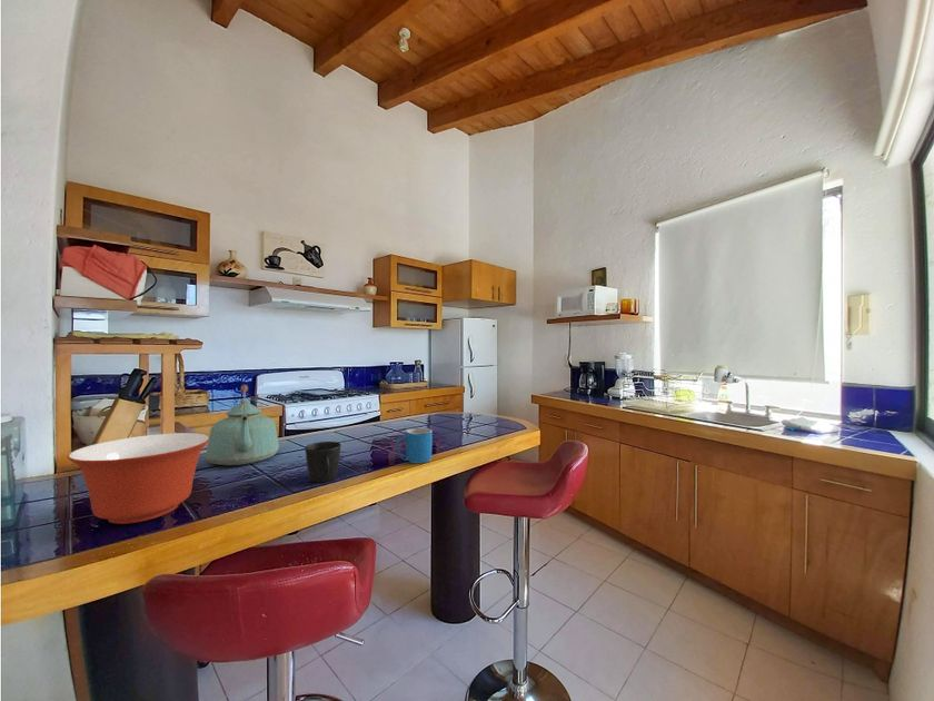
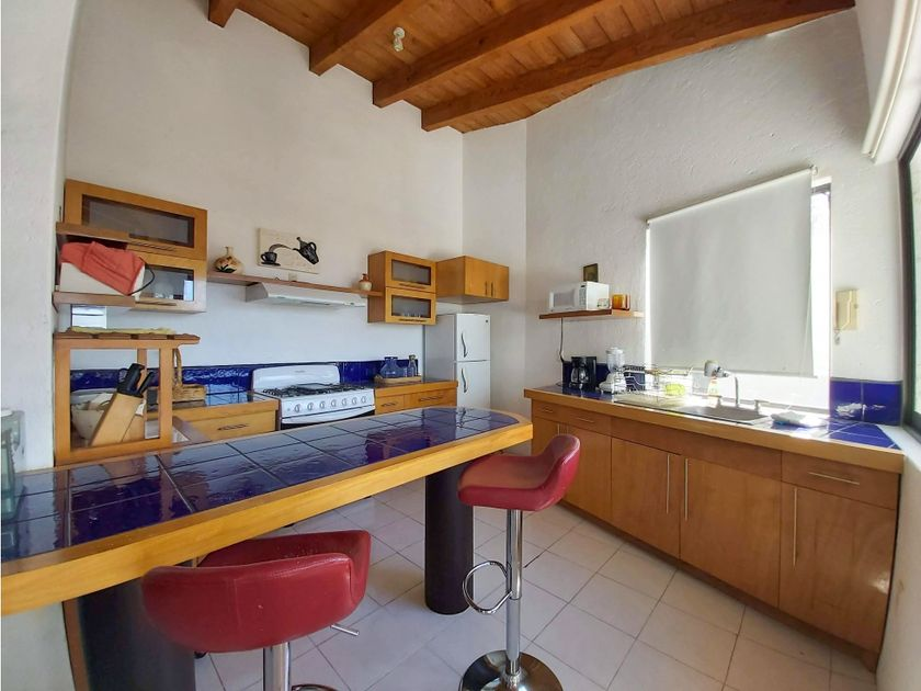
- mug (414, 445)
- mixing bowl (145, 477)
- cup (324, 462)
- kettle (244, 423)
